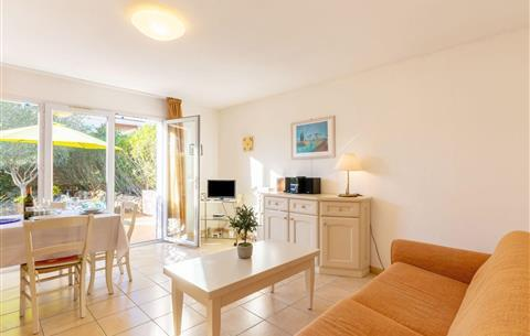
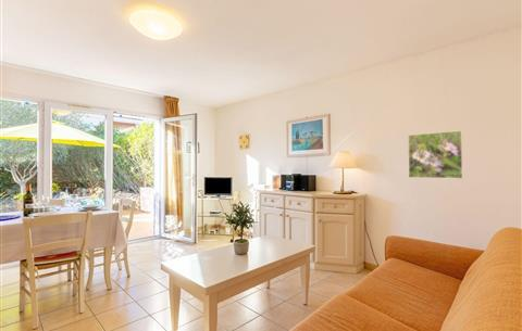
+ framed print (434, 155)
